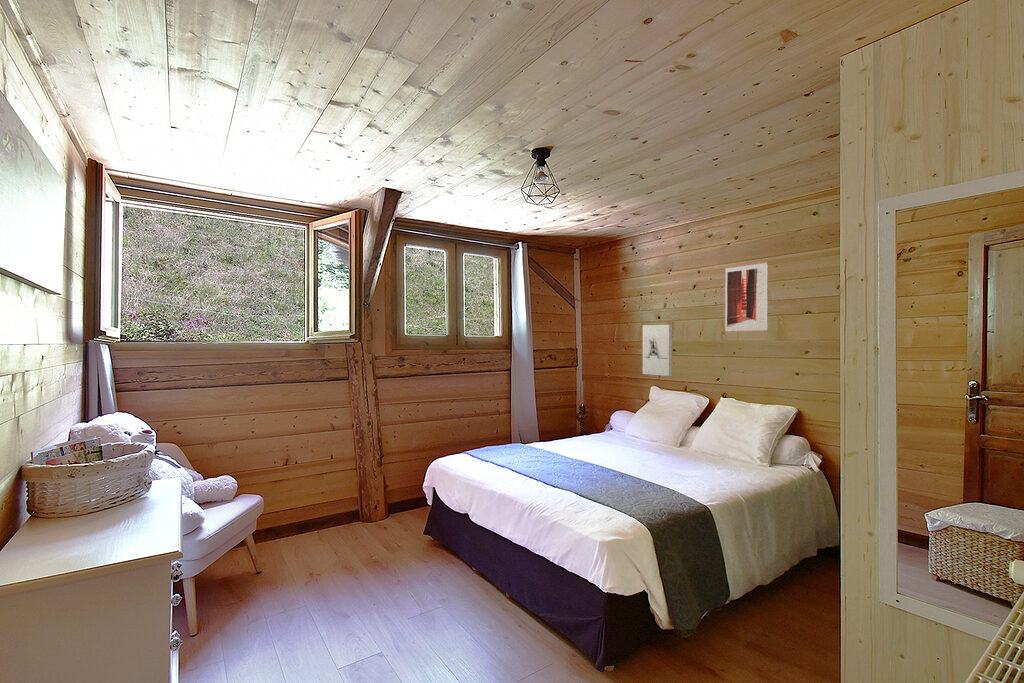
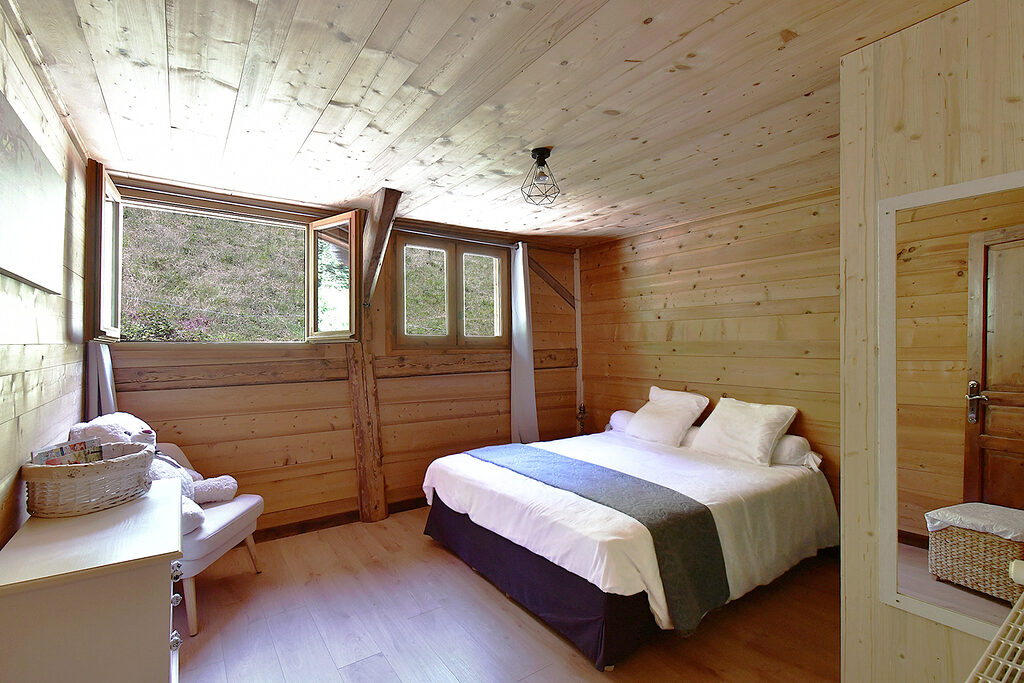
- wall art (745, 298)
- wall sculpture (656, 350)
